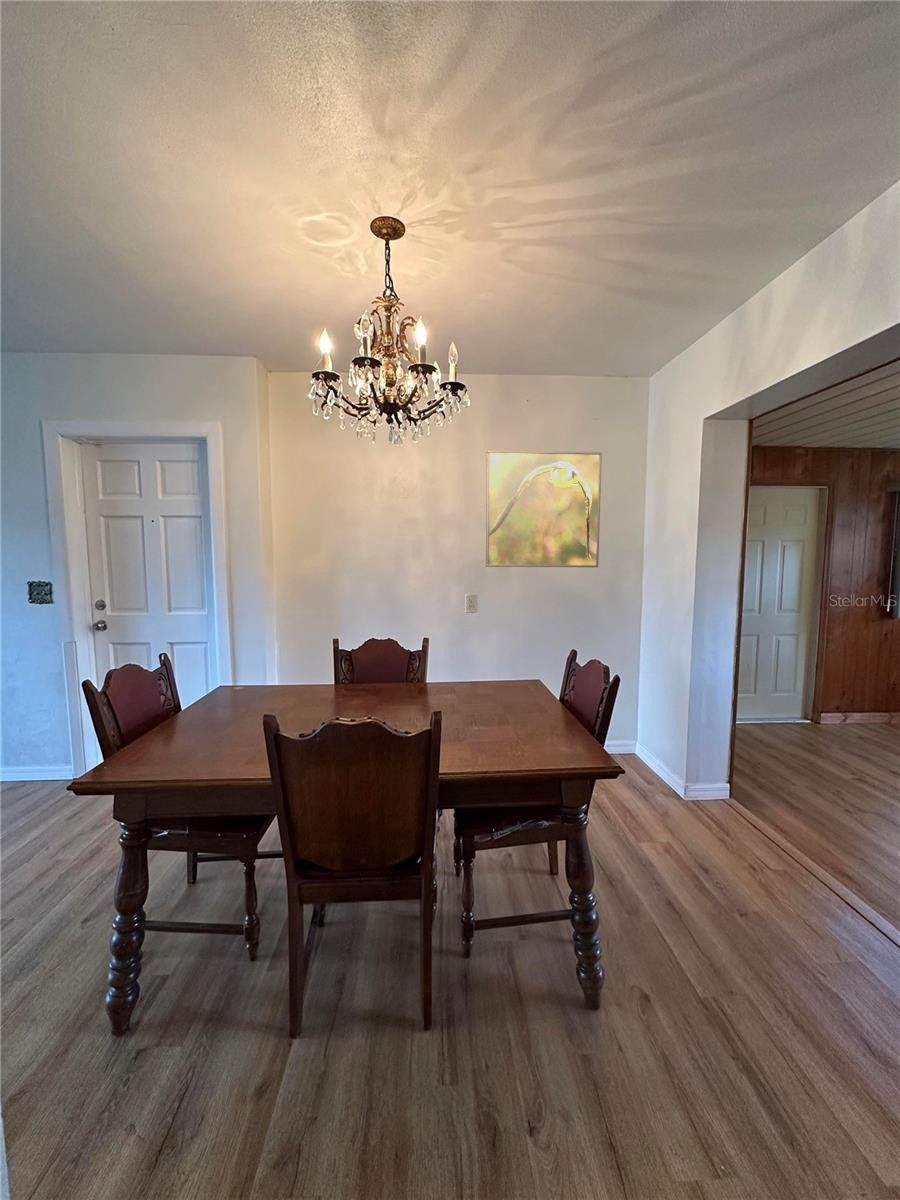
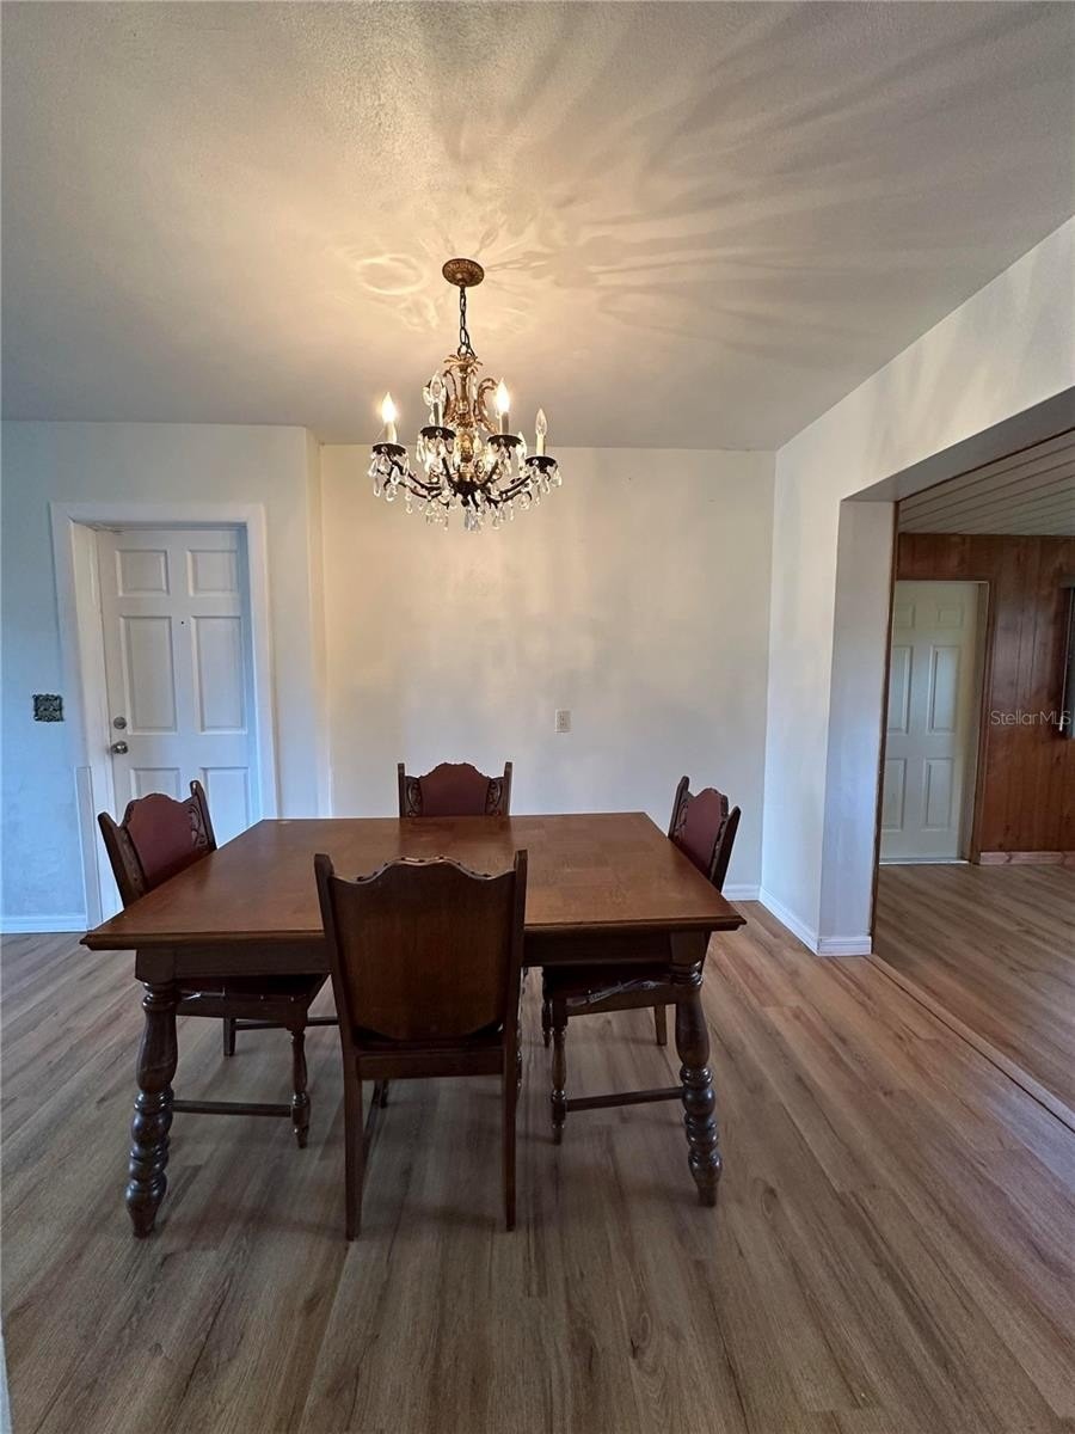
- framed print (543, 509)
